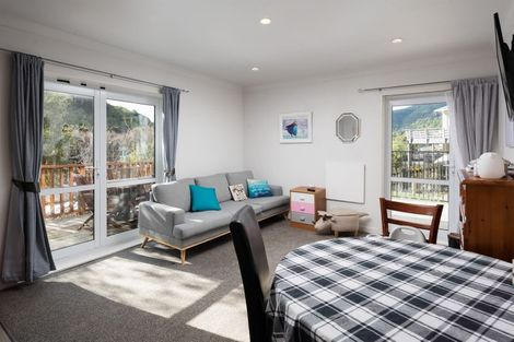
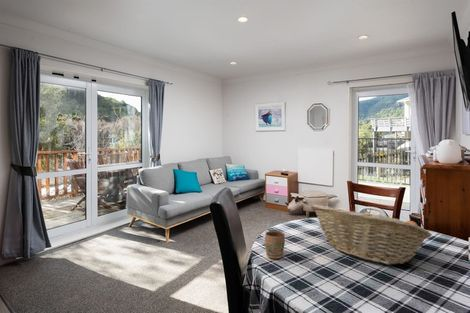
+ mug (274, 244)
+ fruit basket (364, 227)
